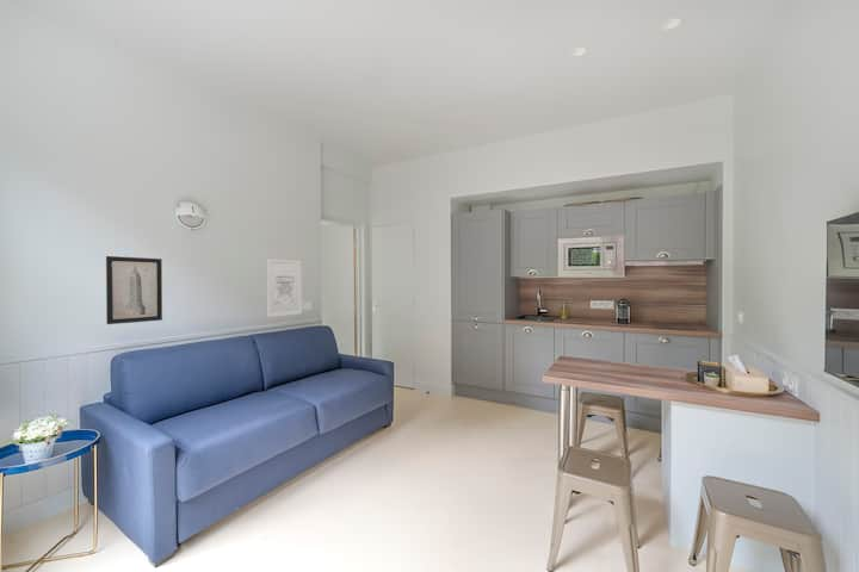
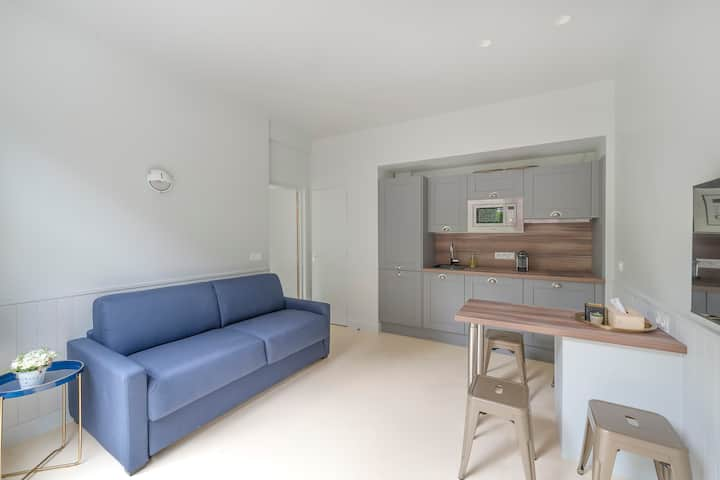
- wall art (284, 287)
- wall art (135, 290)
